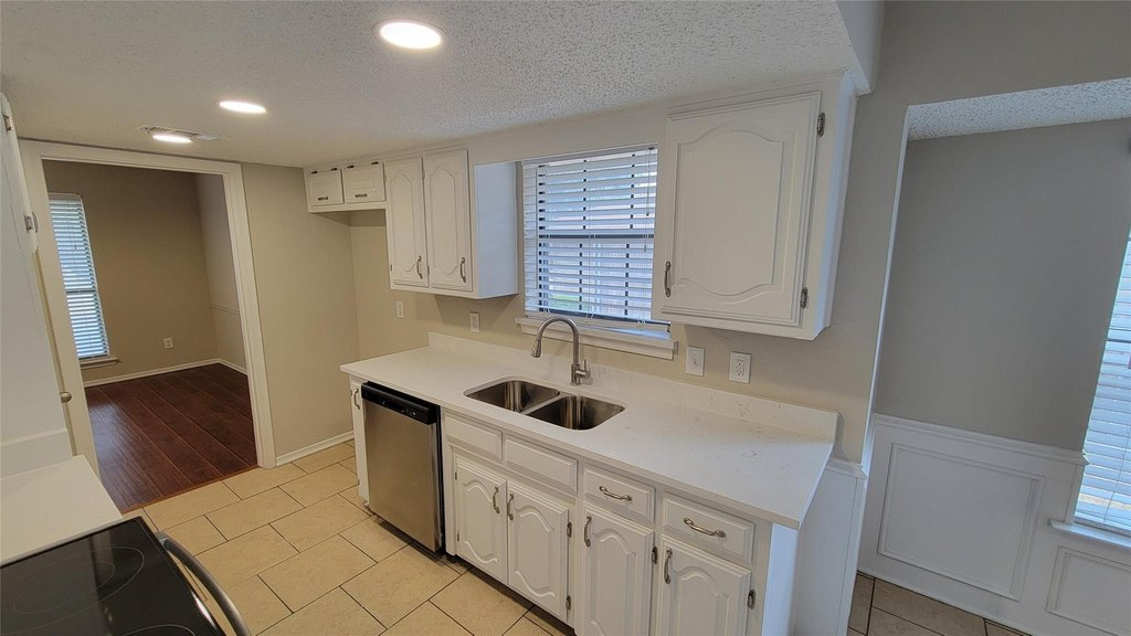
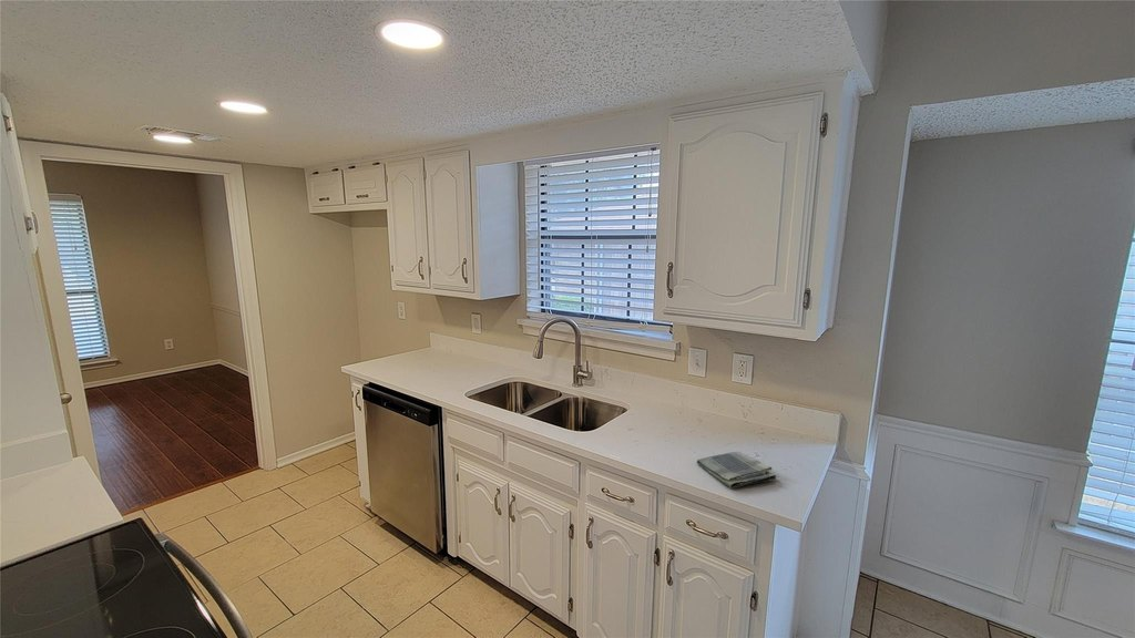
+ dish towel (735, 466)
